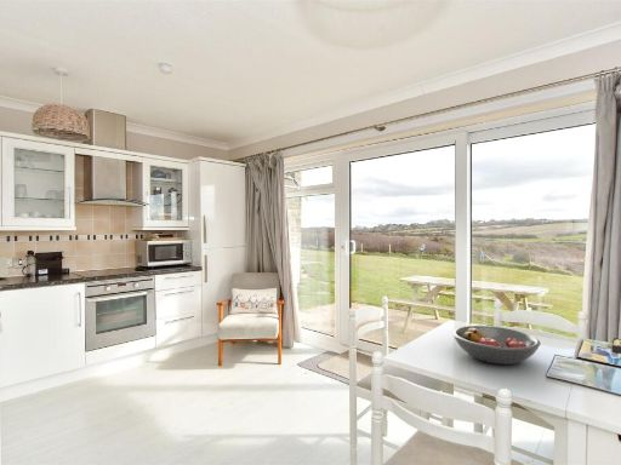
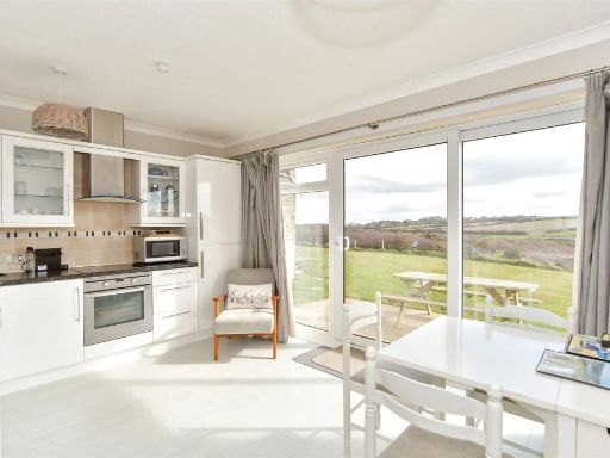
- fruit bowl (494, 344)
